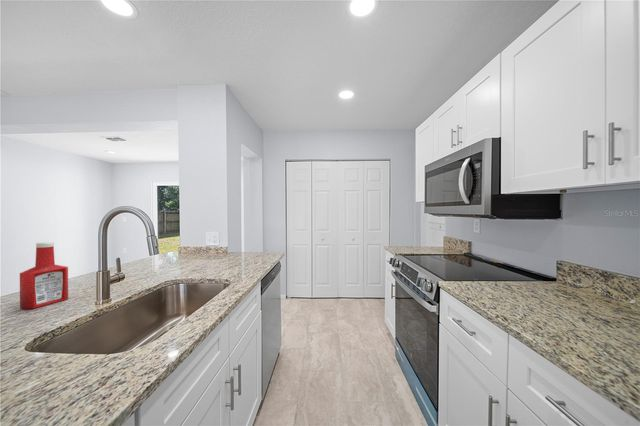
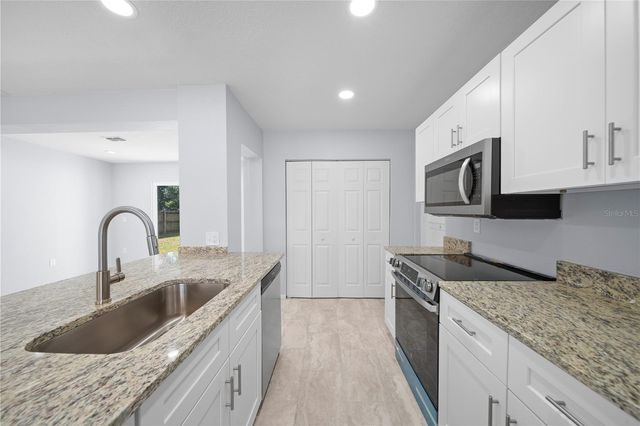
- soap bottle (45, 273)
